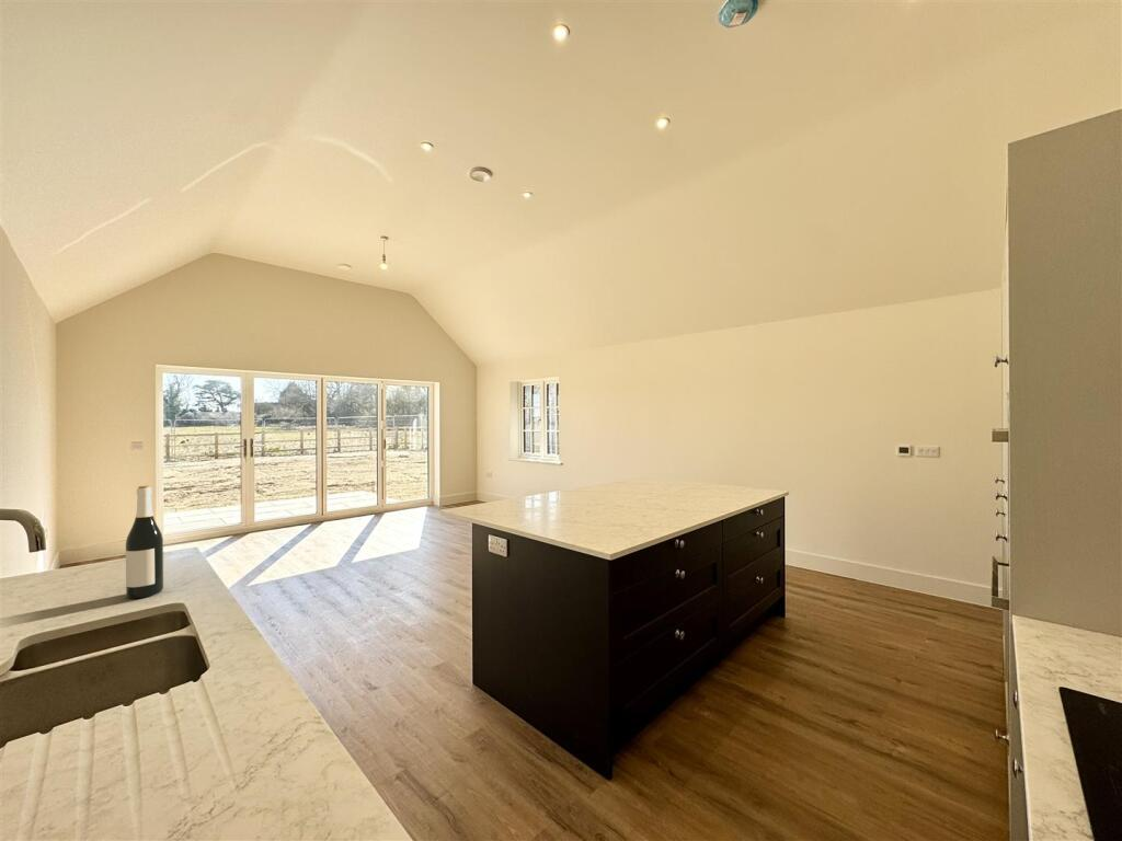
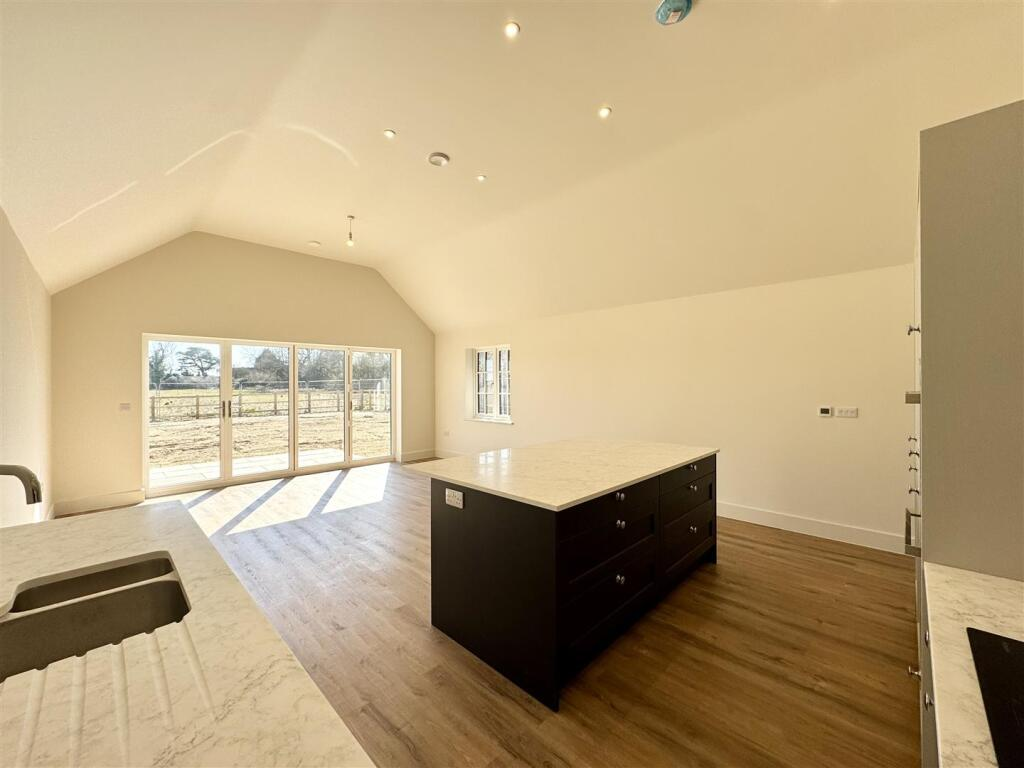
- wine bottle (144, 540)
